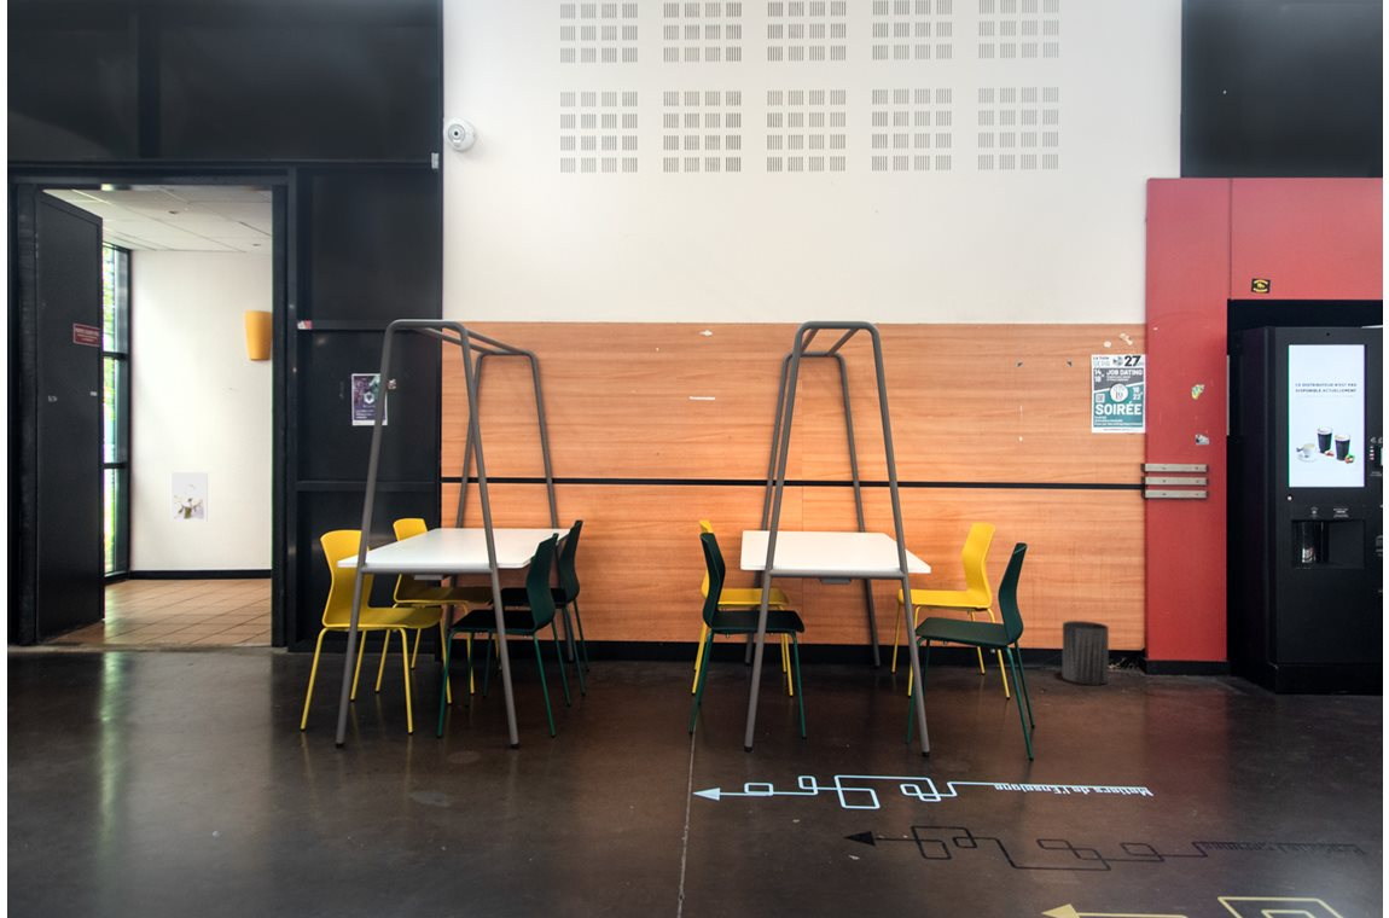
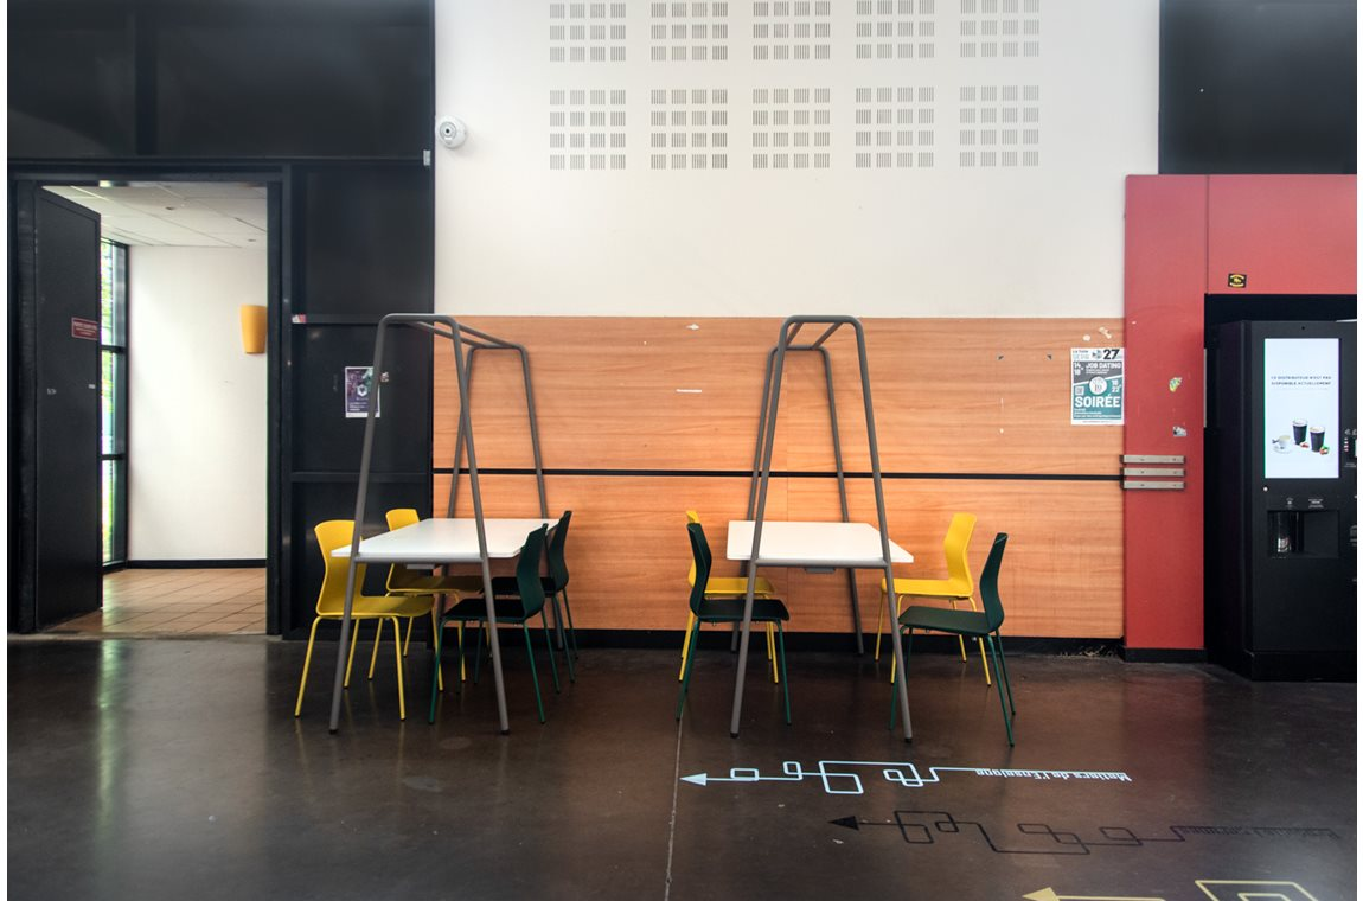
- wall art (188, 496)
- trash can (1085, 651)
